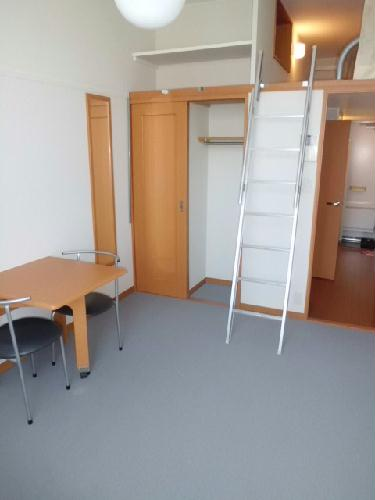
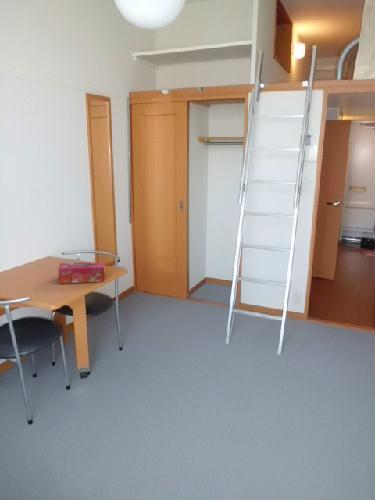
+ tissue box (82, 272)
